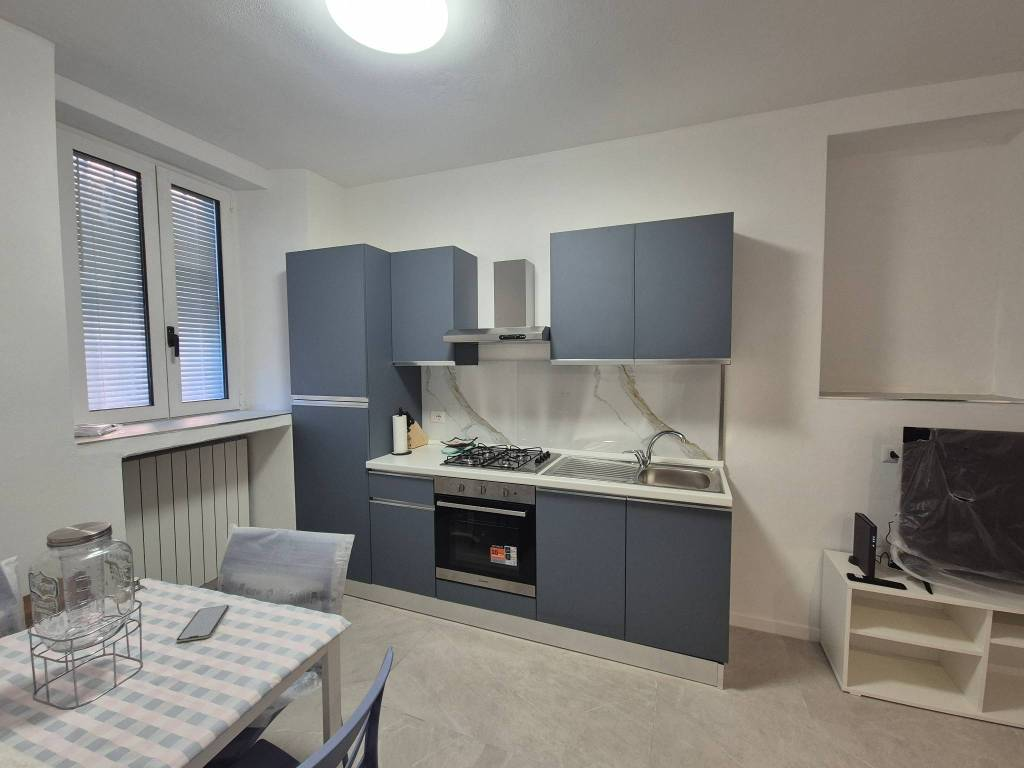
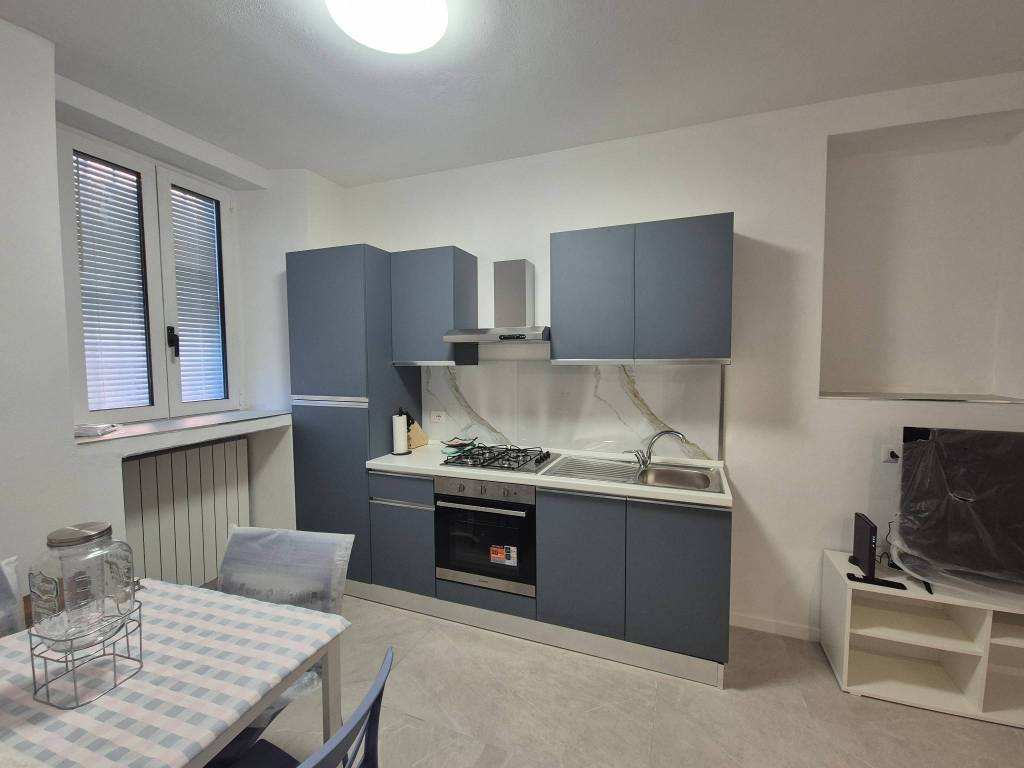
- smartphone (204, 622)
